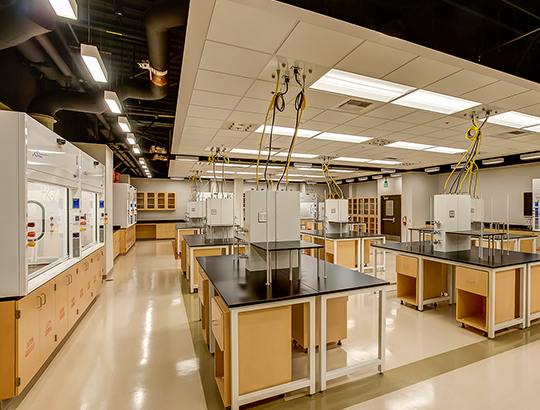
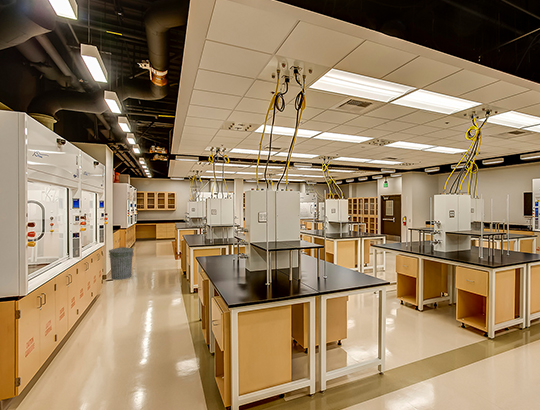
+ trash can (121, 261)
